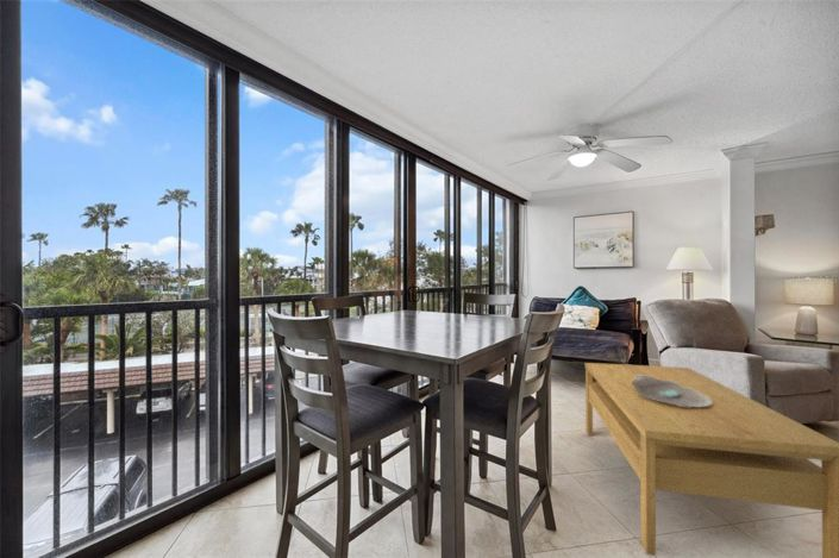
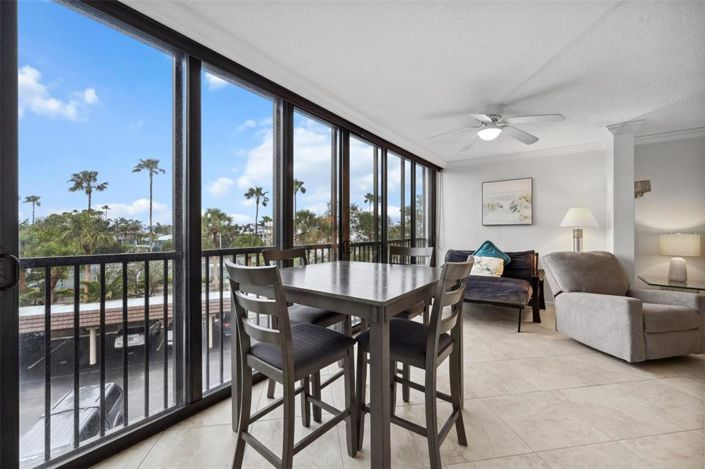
- coffee table (672, 437)
- decorative bowl (669, 390)
